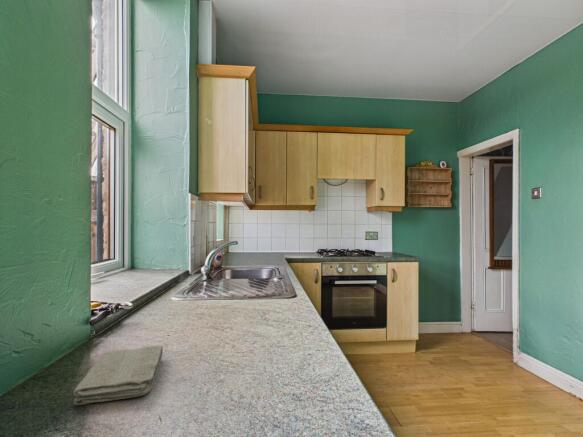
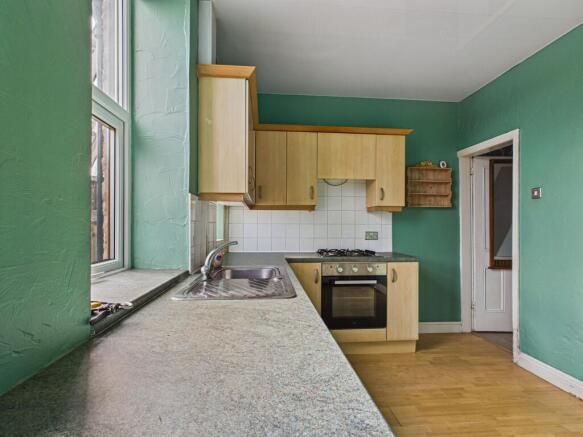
- washcloth (124, 369)
